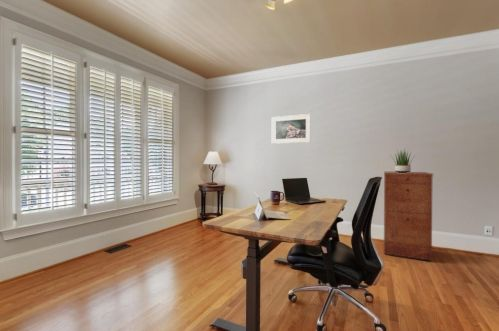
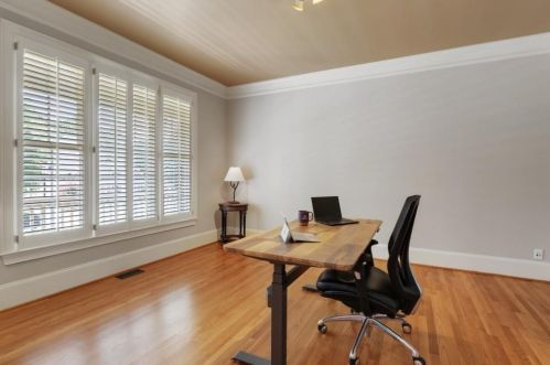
- filing cabinet (405, 211)
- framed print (290, 129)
- potted plant (402, 160)
